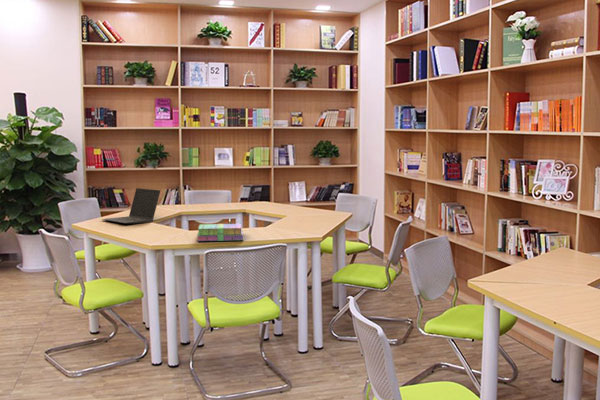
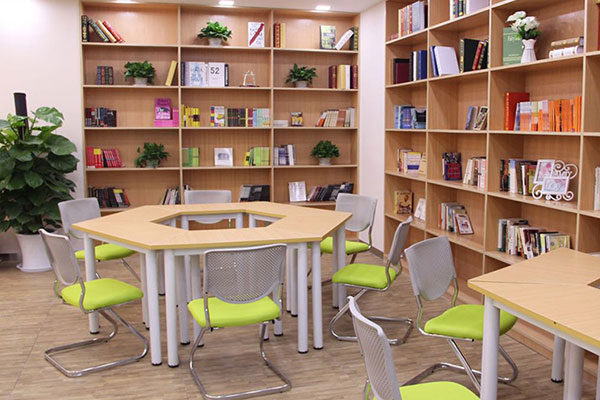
- books (220, 231)
- laptop (132, 205)
